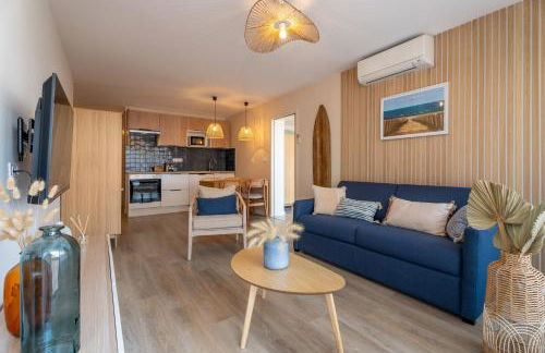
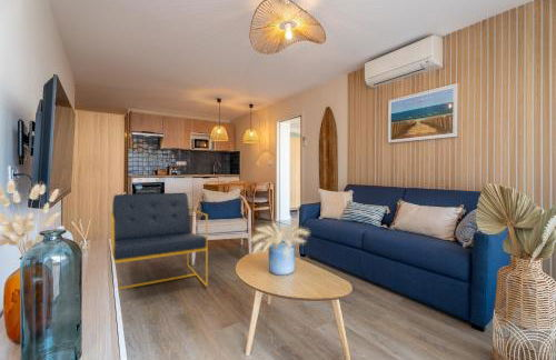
+ armchair (157, 238)
